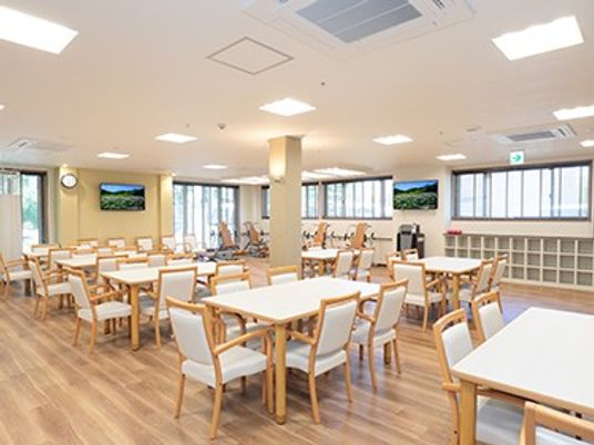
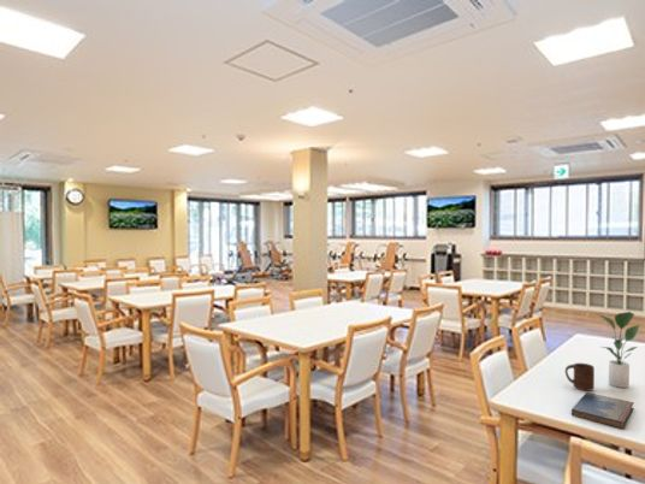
+ hardcover book (603, 408)
+ potted plant (621, 347)
+ cup (580, 376)
